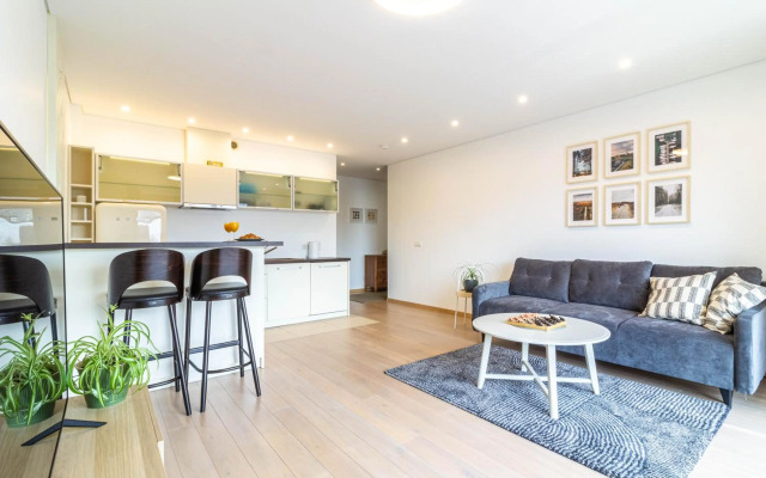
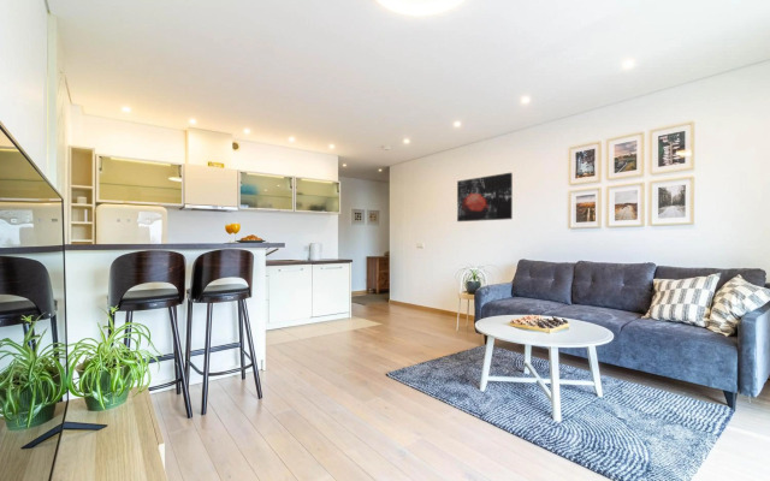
+ wall art (482, 198)
